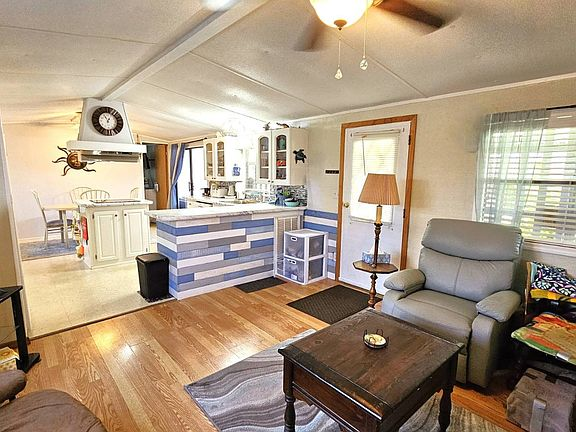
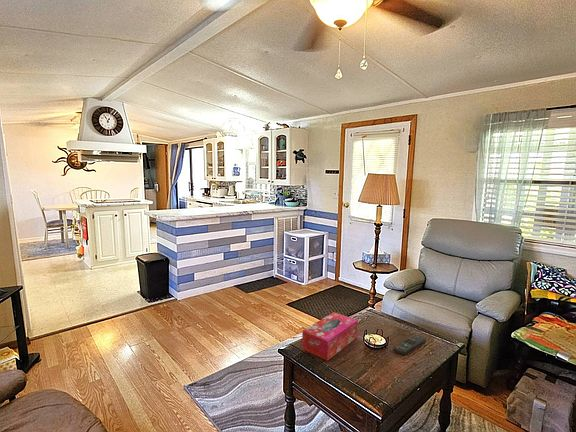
+ tissue box (330, 334)
+ remote control (409, 343)
